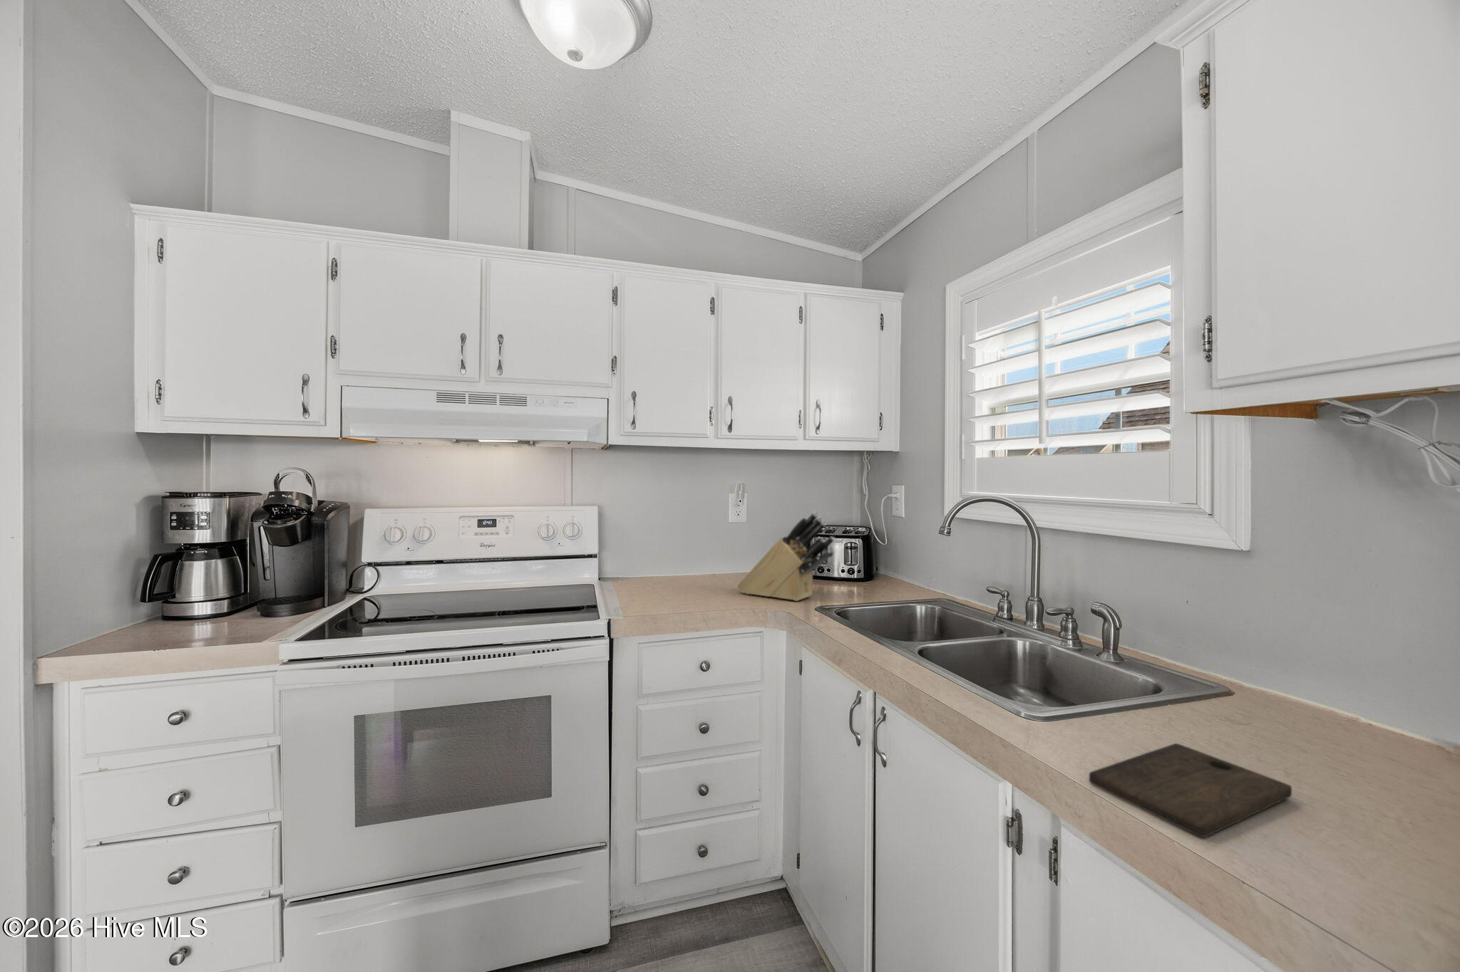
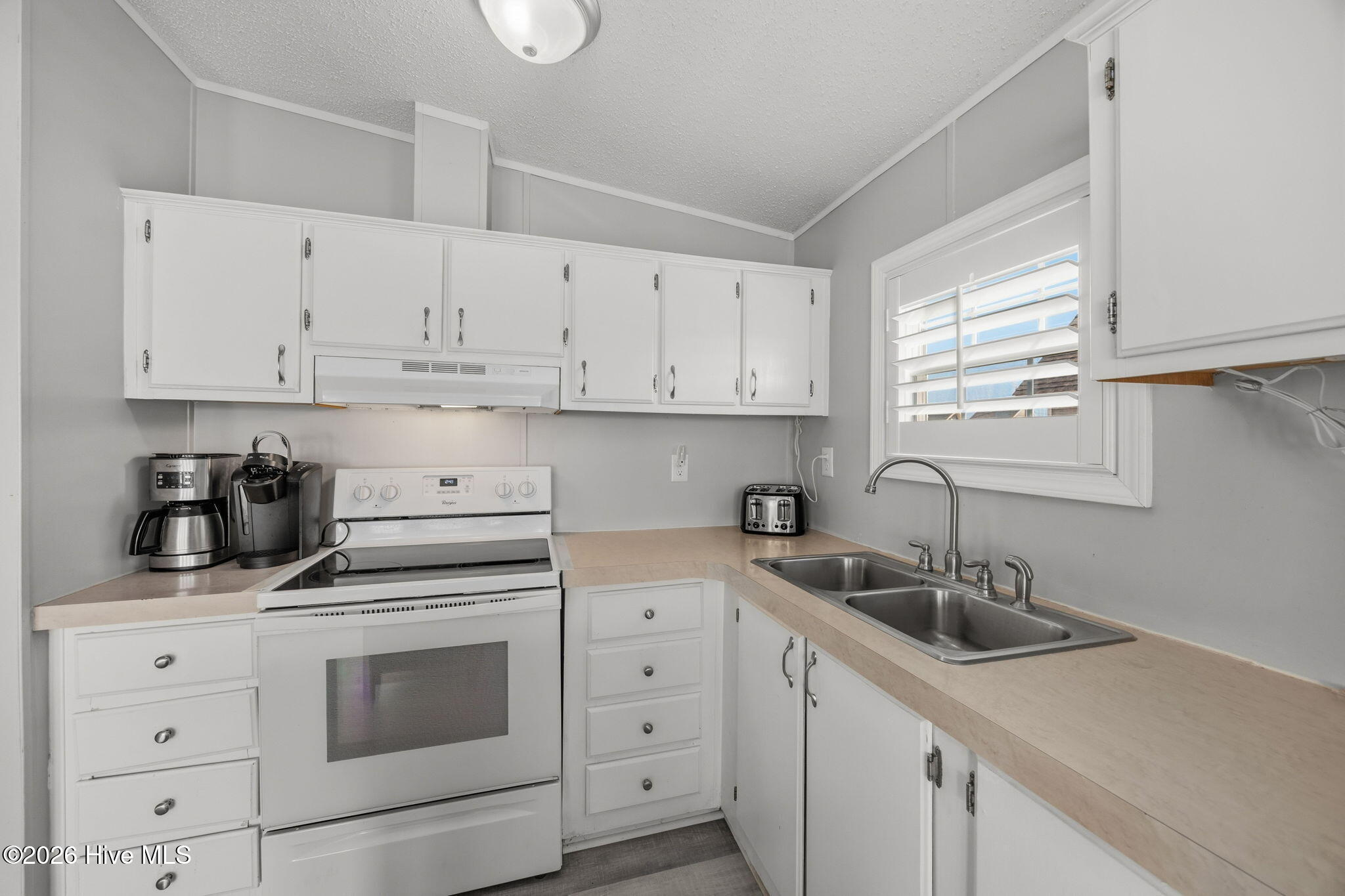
- knife block (785, 554)
- cutting board (1188, 784)
